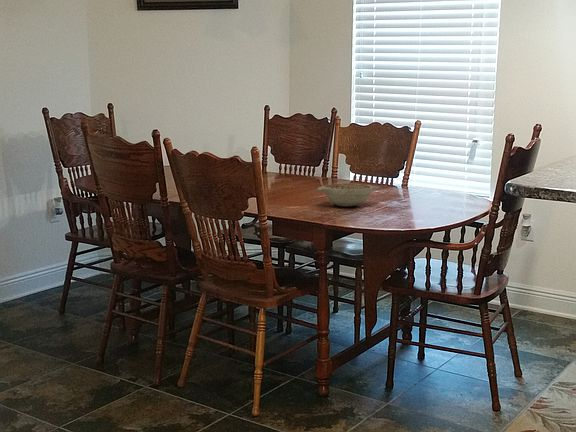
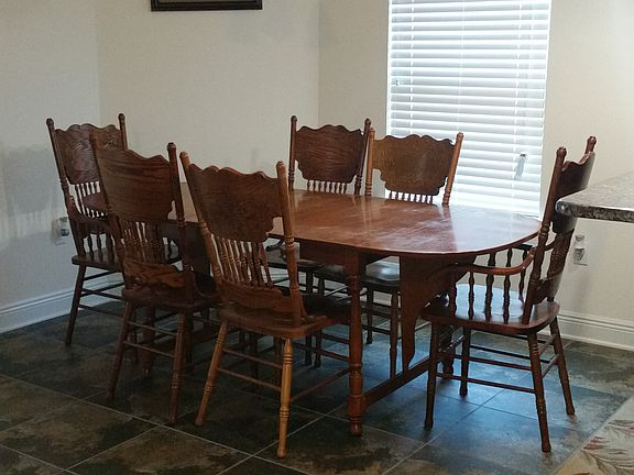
- decorative bowl (347, 194)
